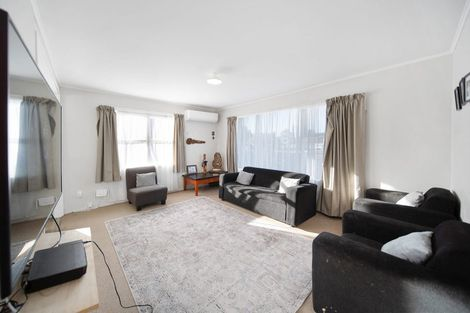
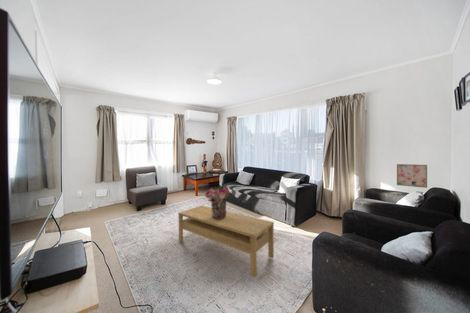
+ wall art (411, 175)
+ bouquet (217, 201)
+ coffee table (222, 233)
